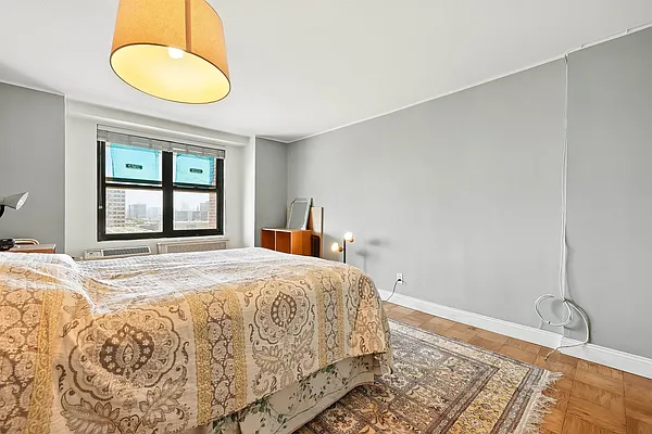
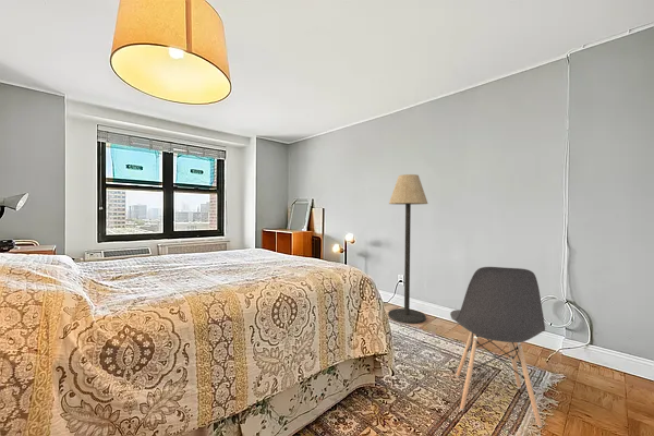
+ chair (494, 329)
+ floor lamp (407, 246)
